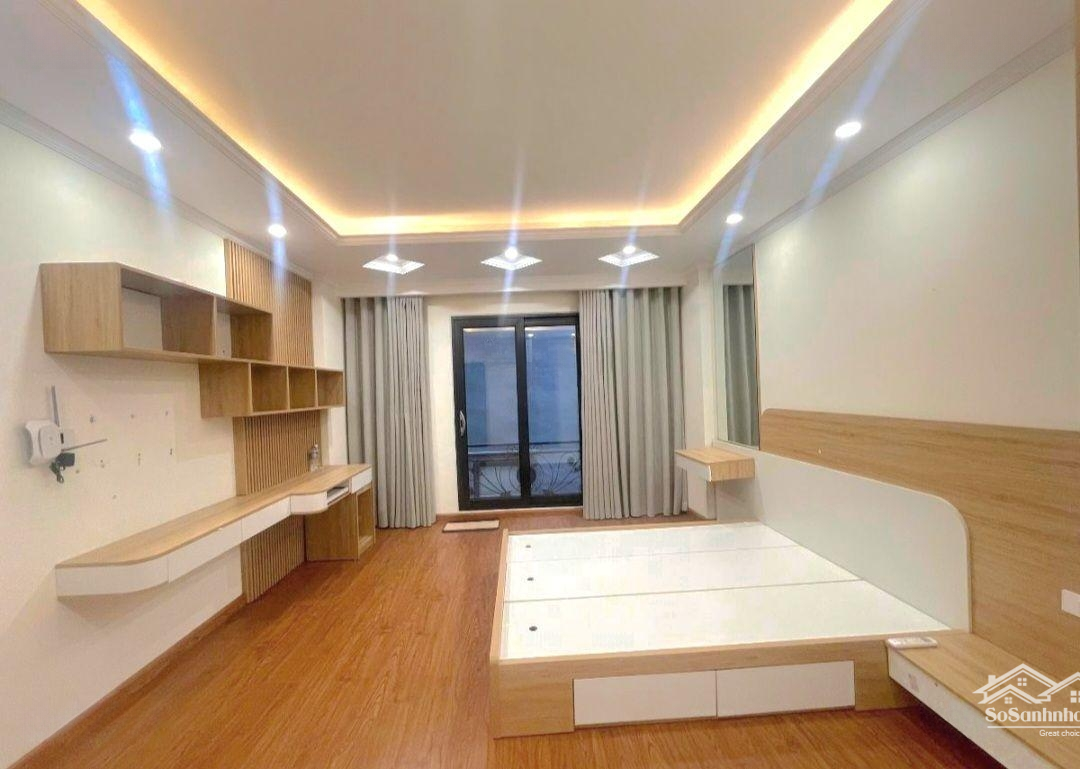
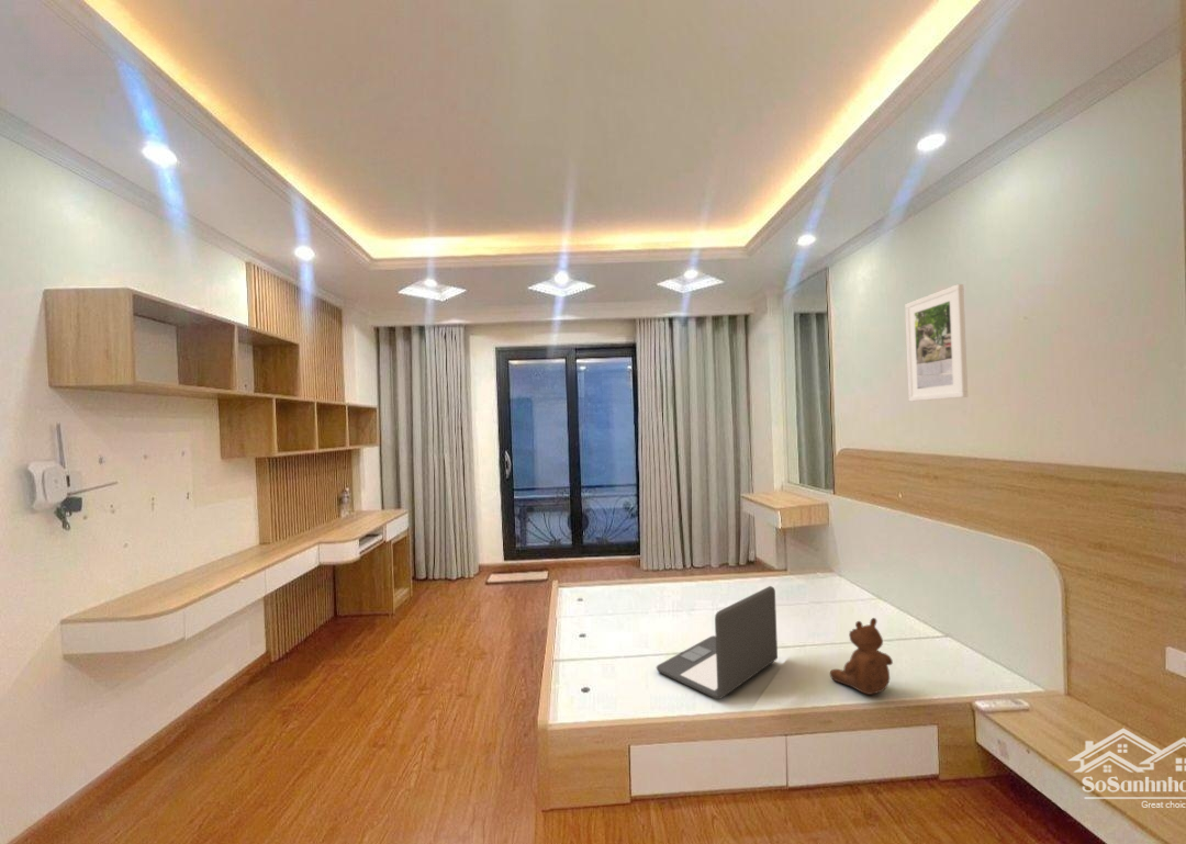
+ laptop (716, 628)
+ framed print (933, 347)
+ teddy bear (859, 651)
